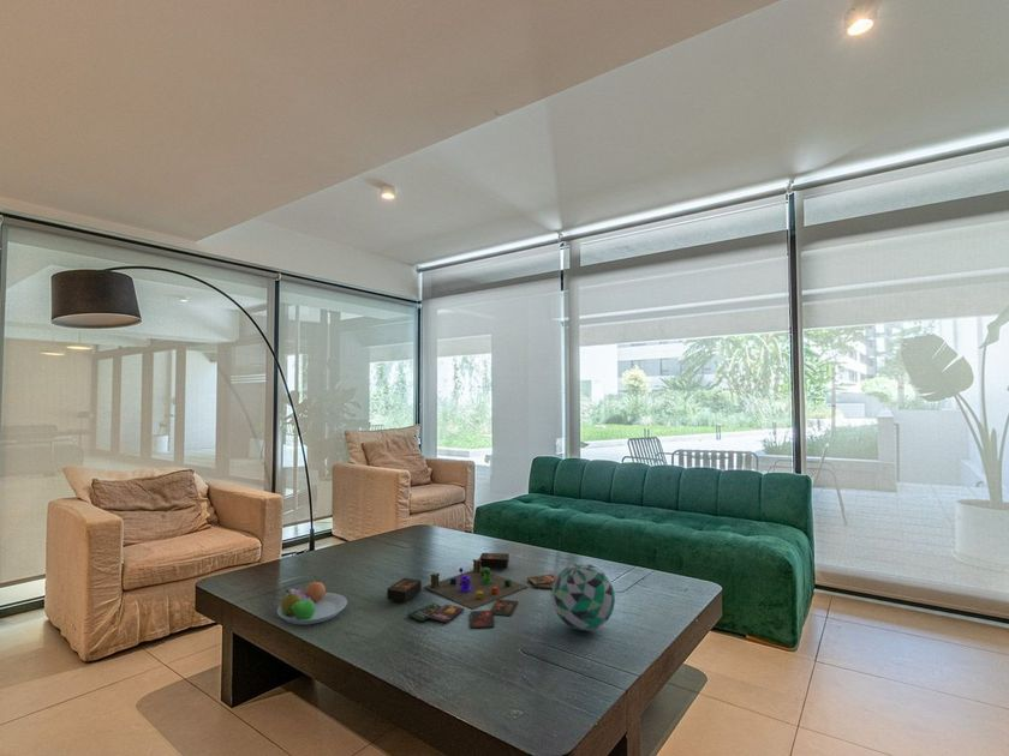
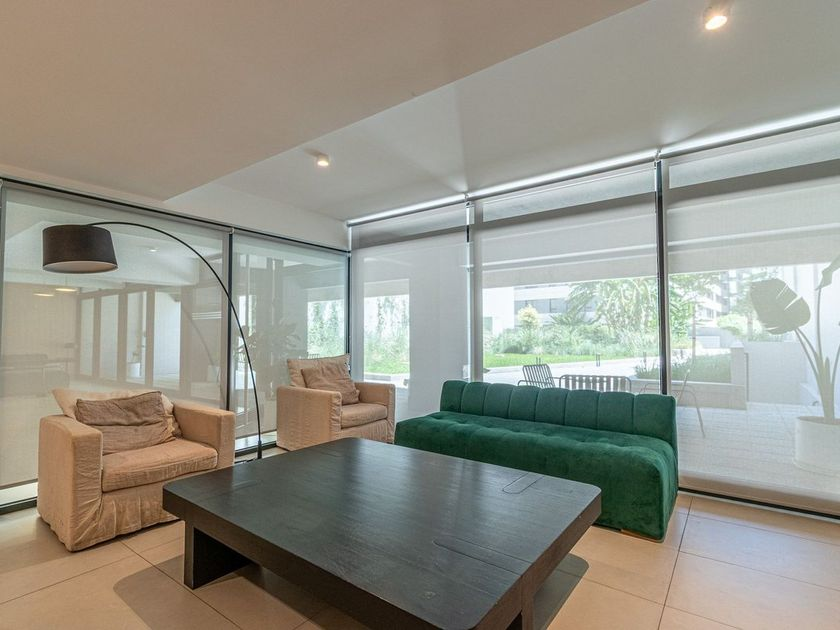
- fruit bowl (310, 600)
- board game (482, 581)
- decorative ball (583, 595)
